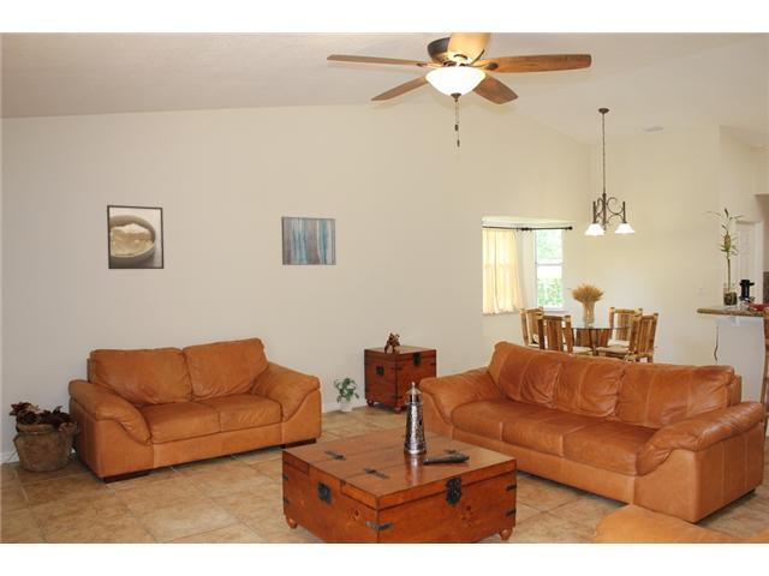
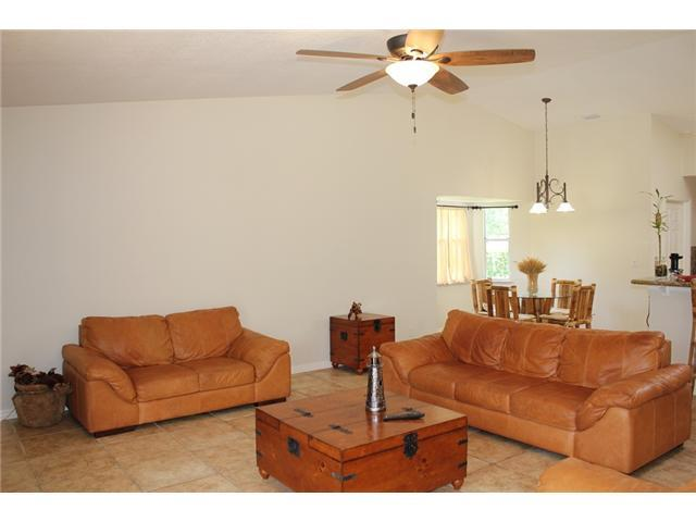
- wall art (309, 241)
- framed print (136, 238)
- potted plant (346, 394)
